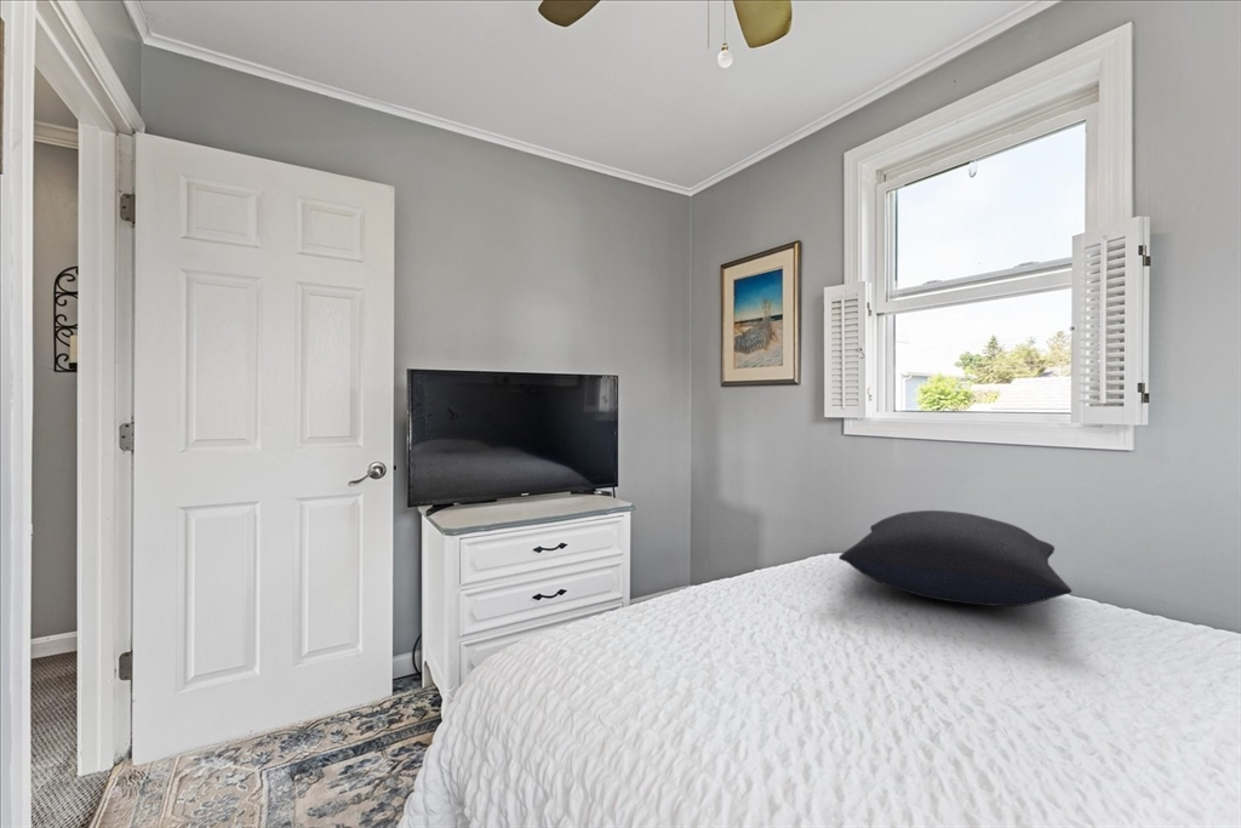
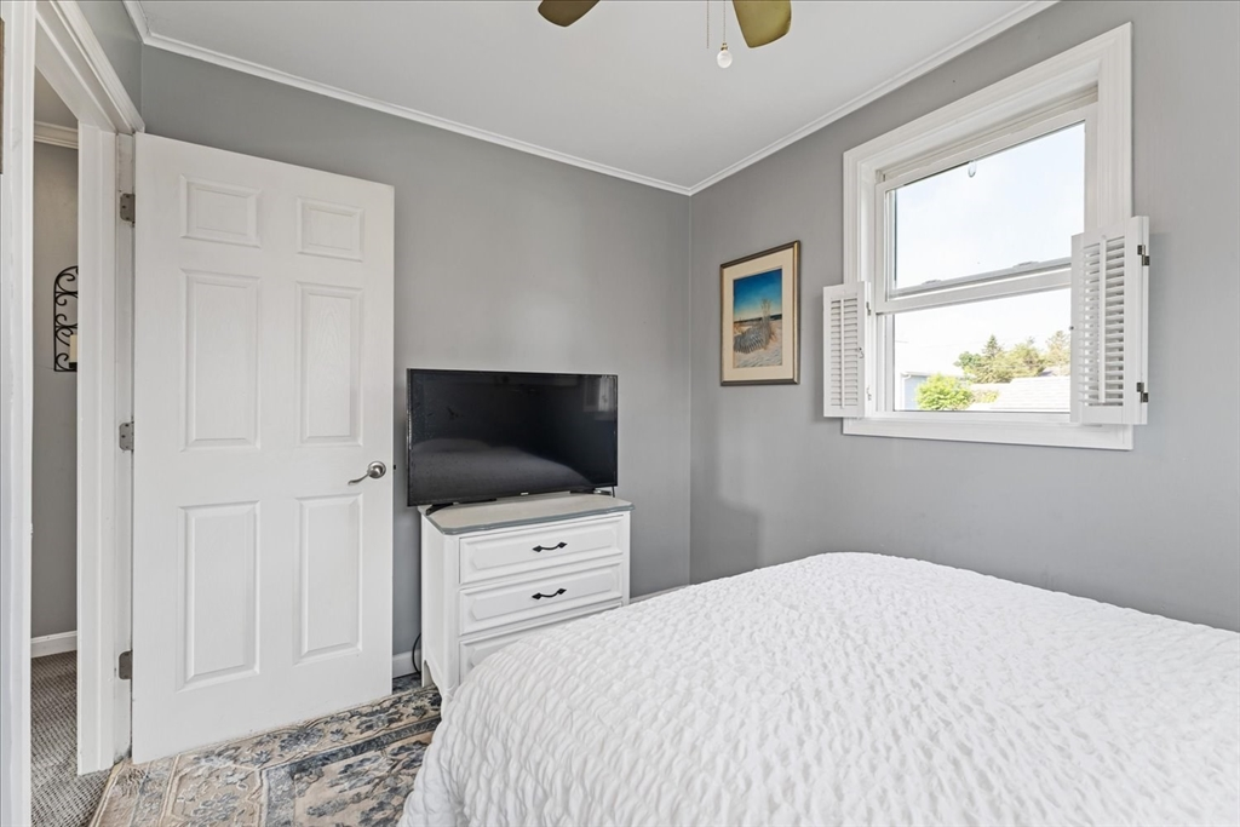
- pillow (950, 554)
